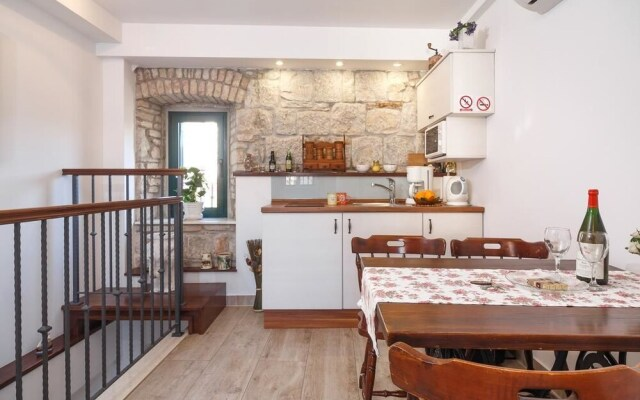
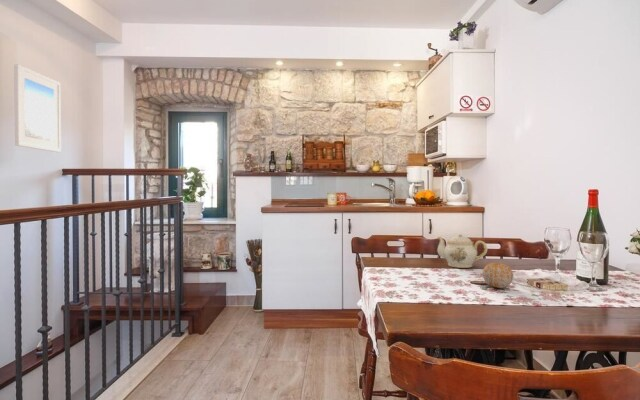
+ fruit (497, 275)
+ teapot (461, 250)
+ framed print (39, 111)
